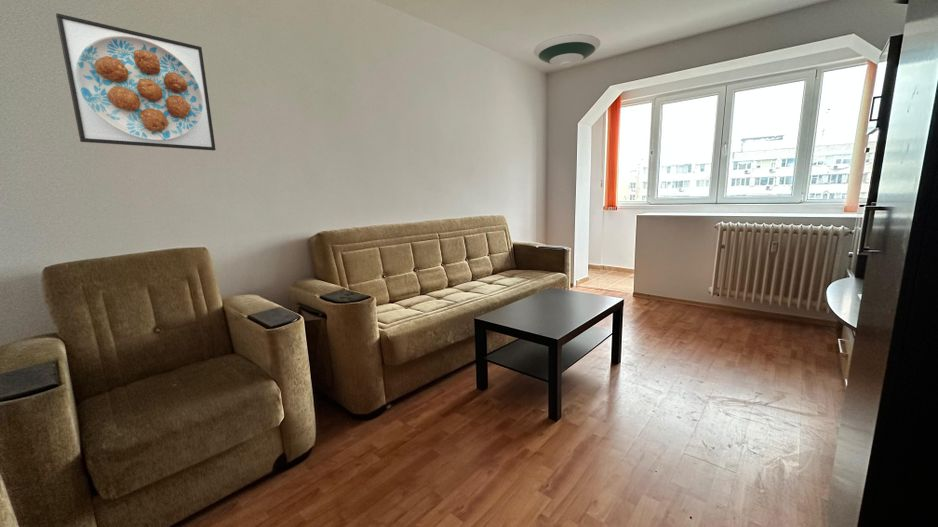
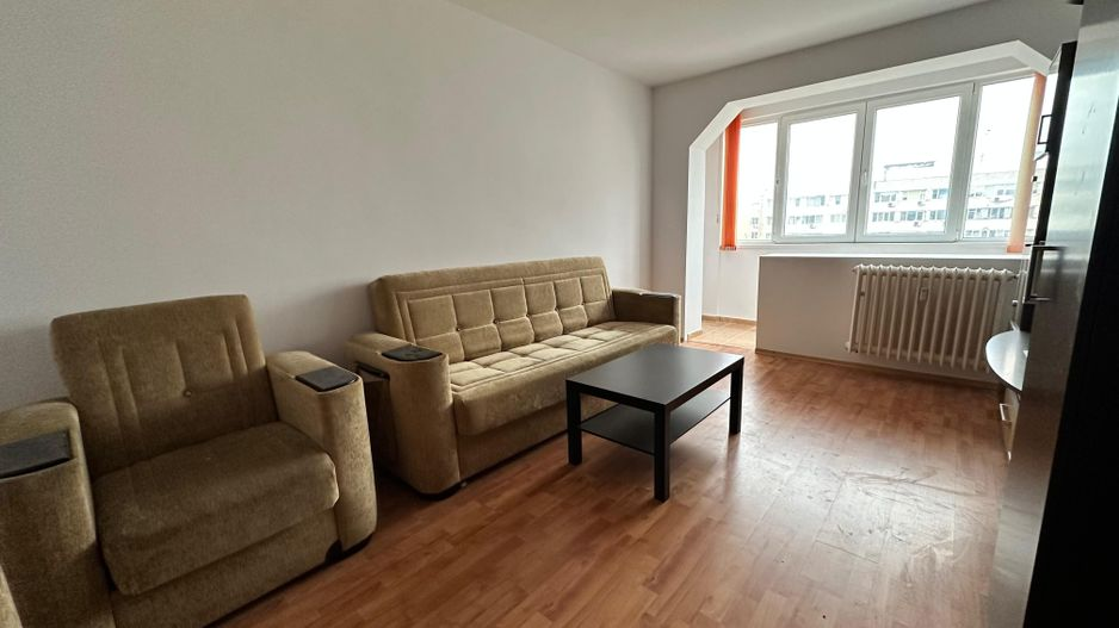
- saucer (566, 56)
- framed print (145, 90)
